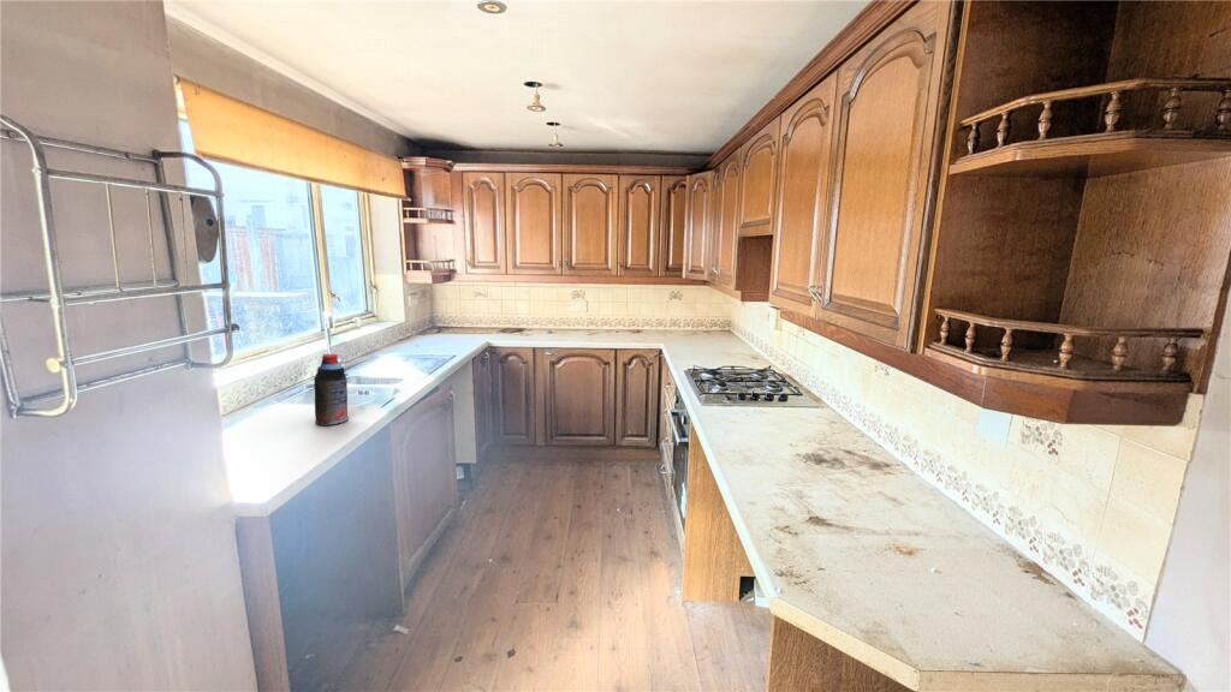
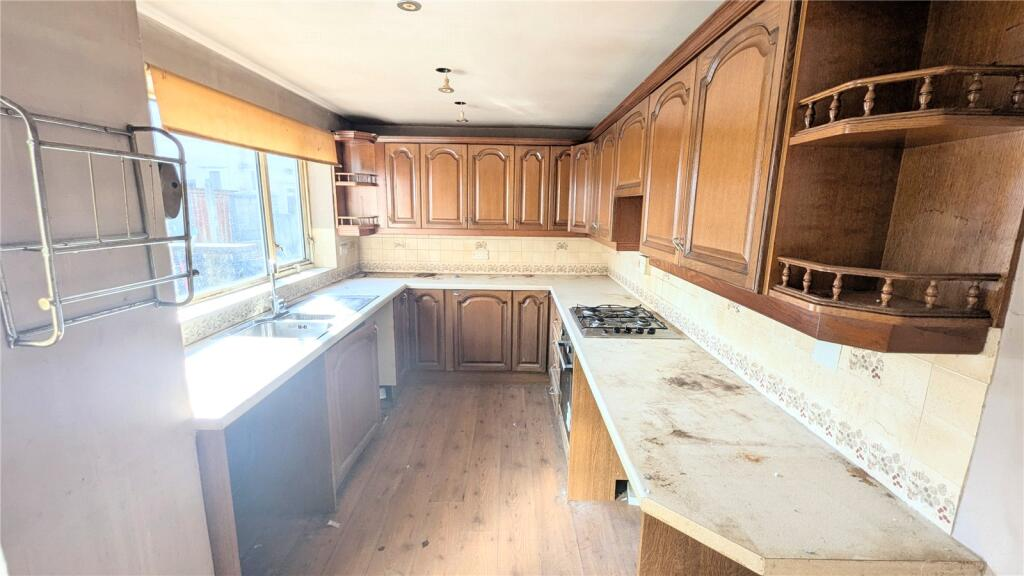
- bottle (329, 388)
